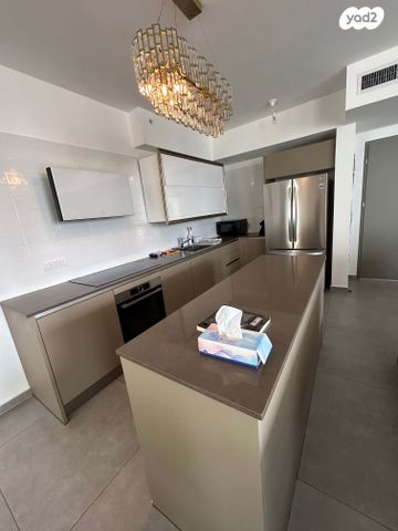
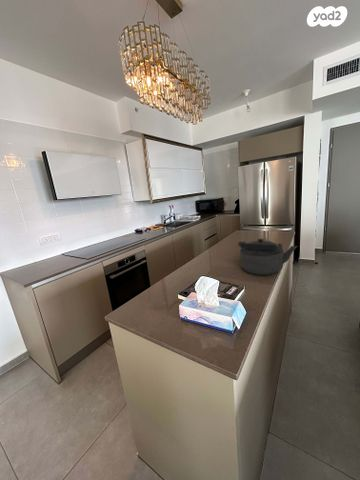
+ kettle (262, 254)
